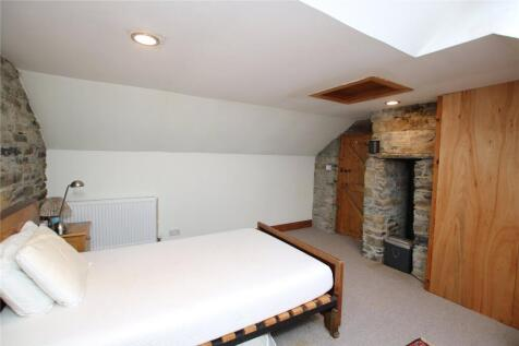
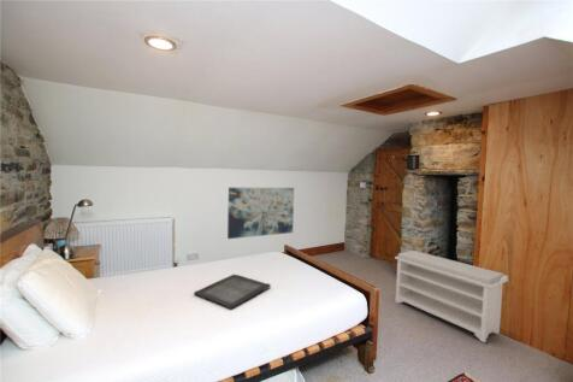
+ wall art (262, 211)
+ bench (443, 289)
+ serving tray (232, 288)
